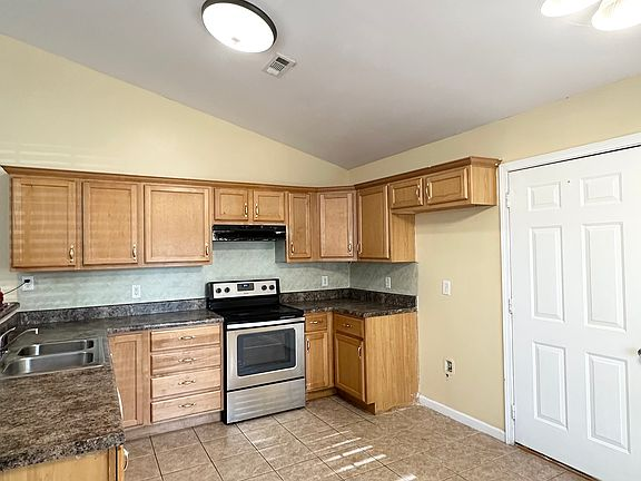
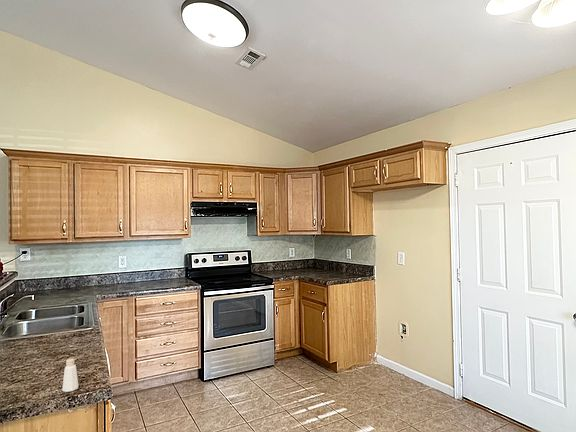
+ pepper shaker (70, 374)
